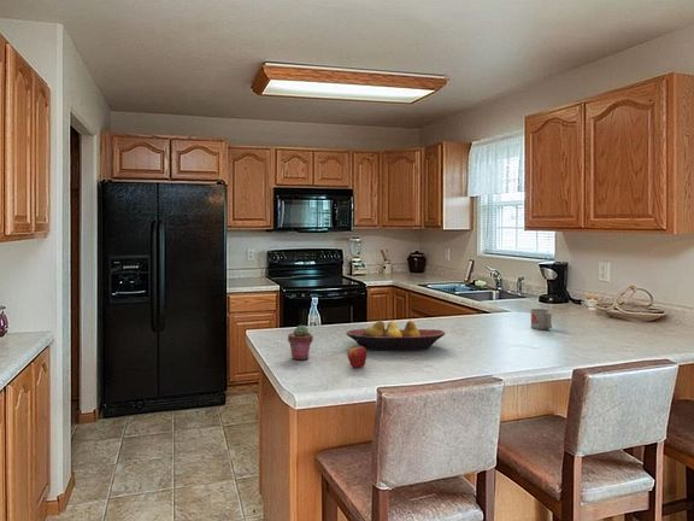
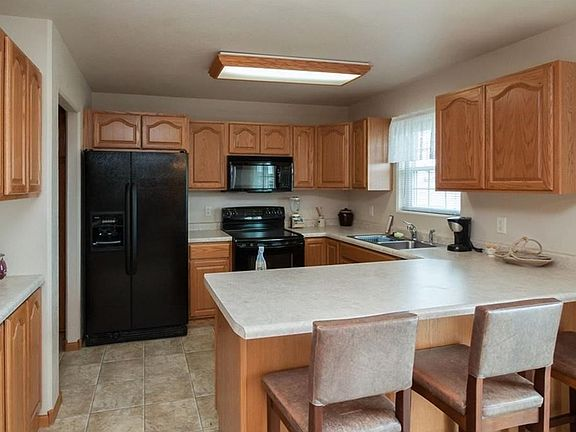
- fruit (357, 352)
- potted succulent (300, 341)
- mug (542, 318)
- fruit bowl (395, 333)
